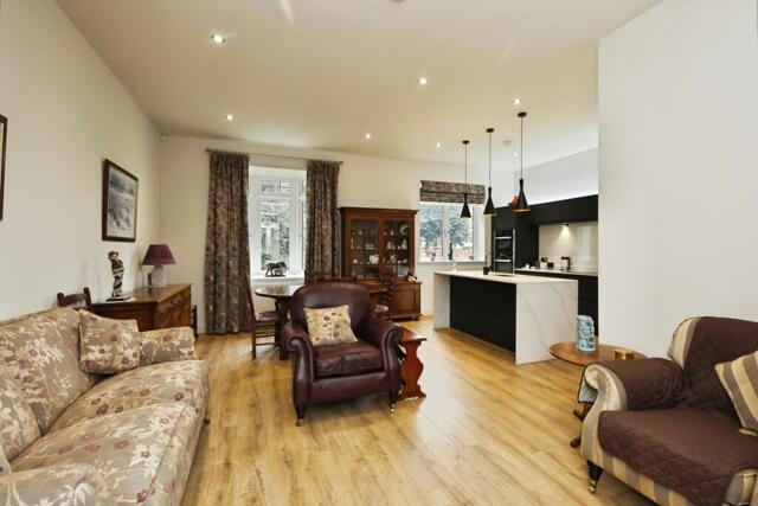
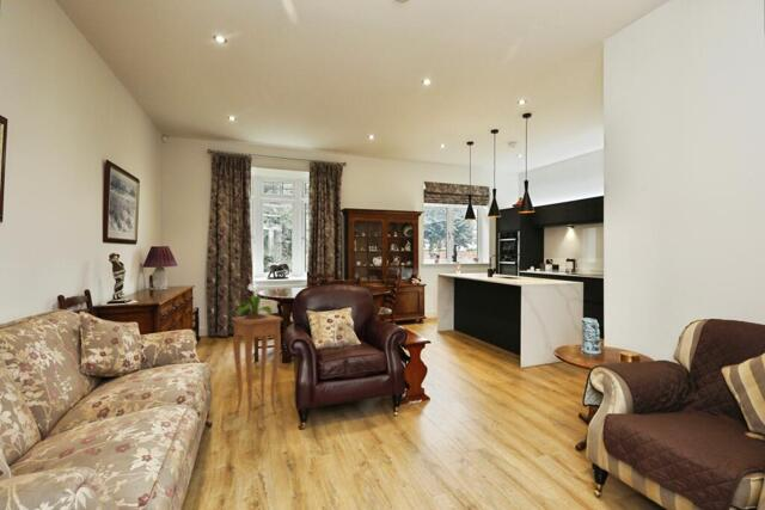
+ potted flower (255, 299)
+ side table (261, 364)
